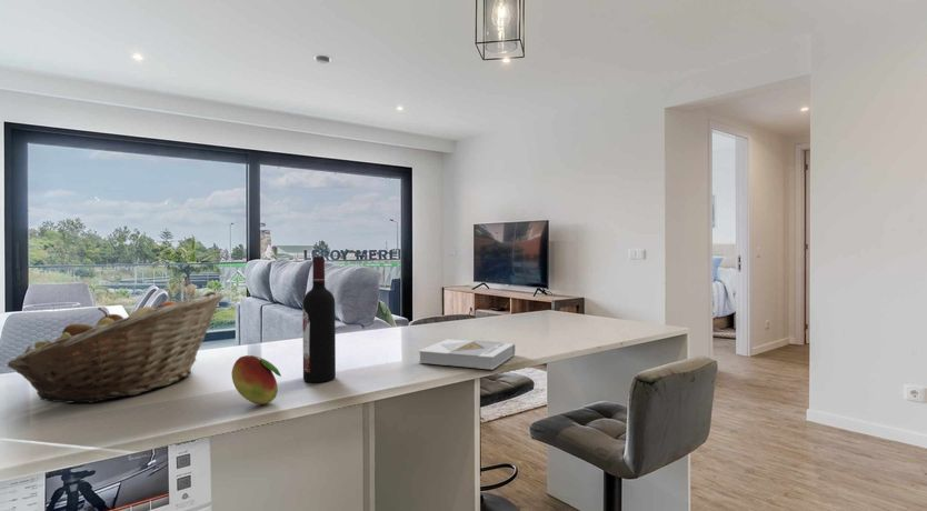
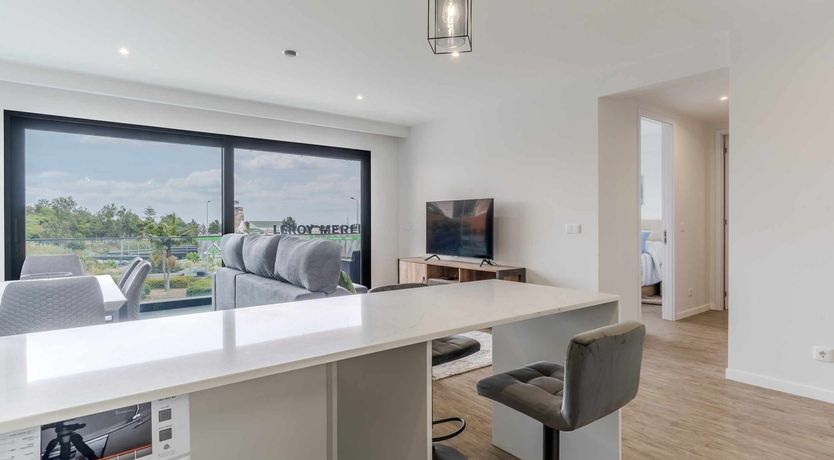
- wine bottle (319, 317)
- book (468, 352)
- fruit (257, 379)
- fruit basket (132, 338)
